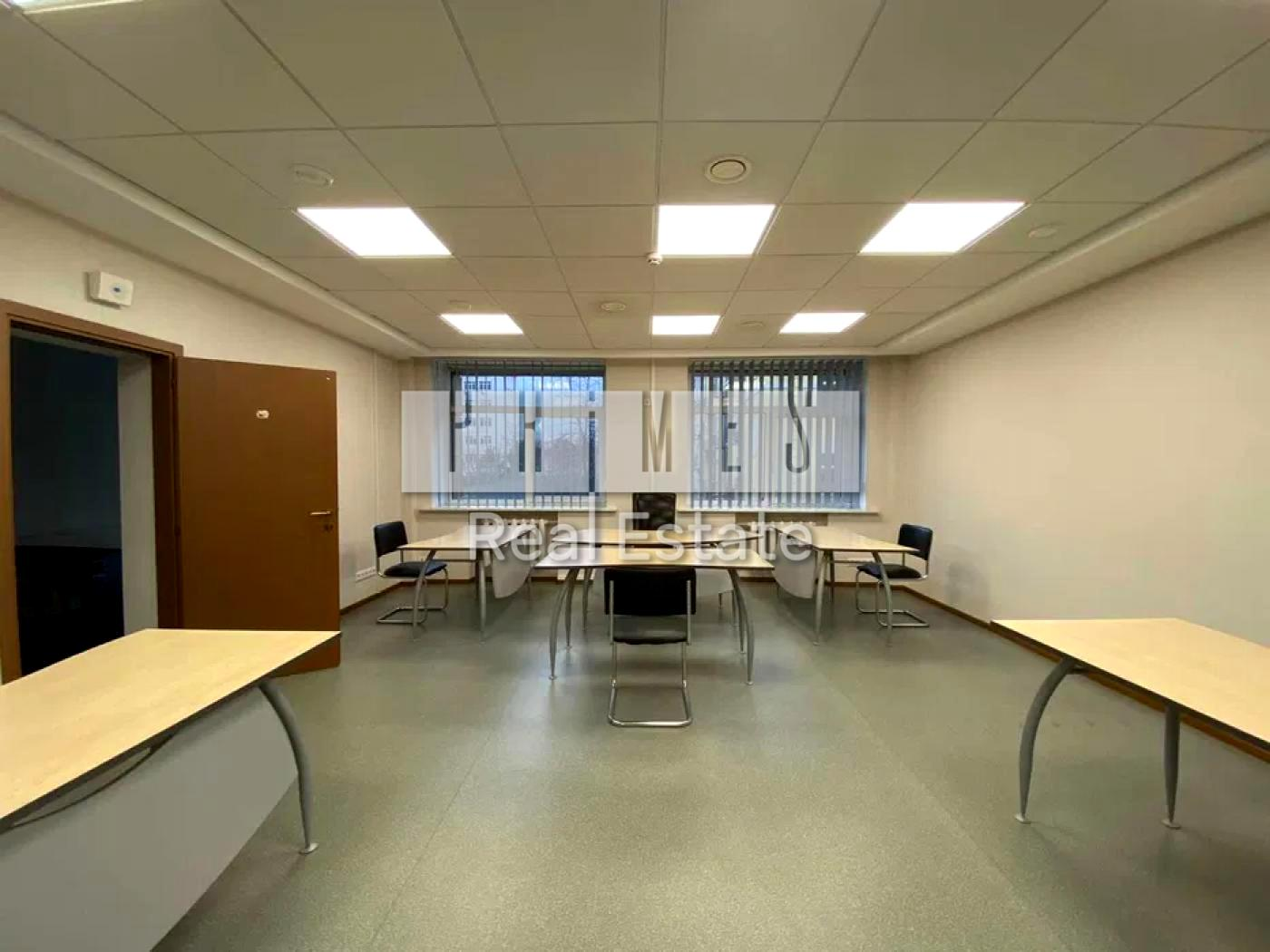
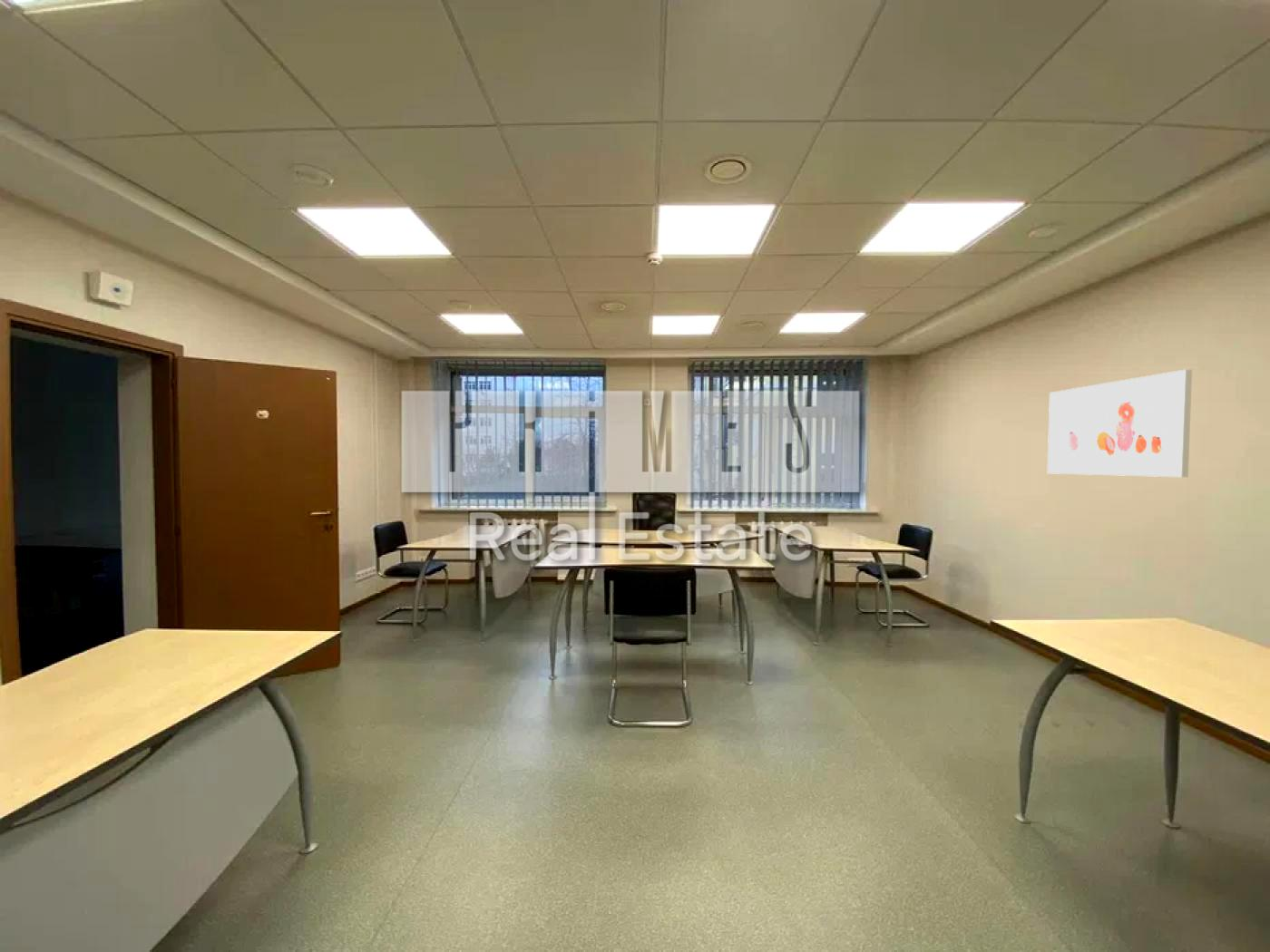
+ wall art (1109, 429)
